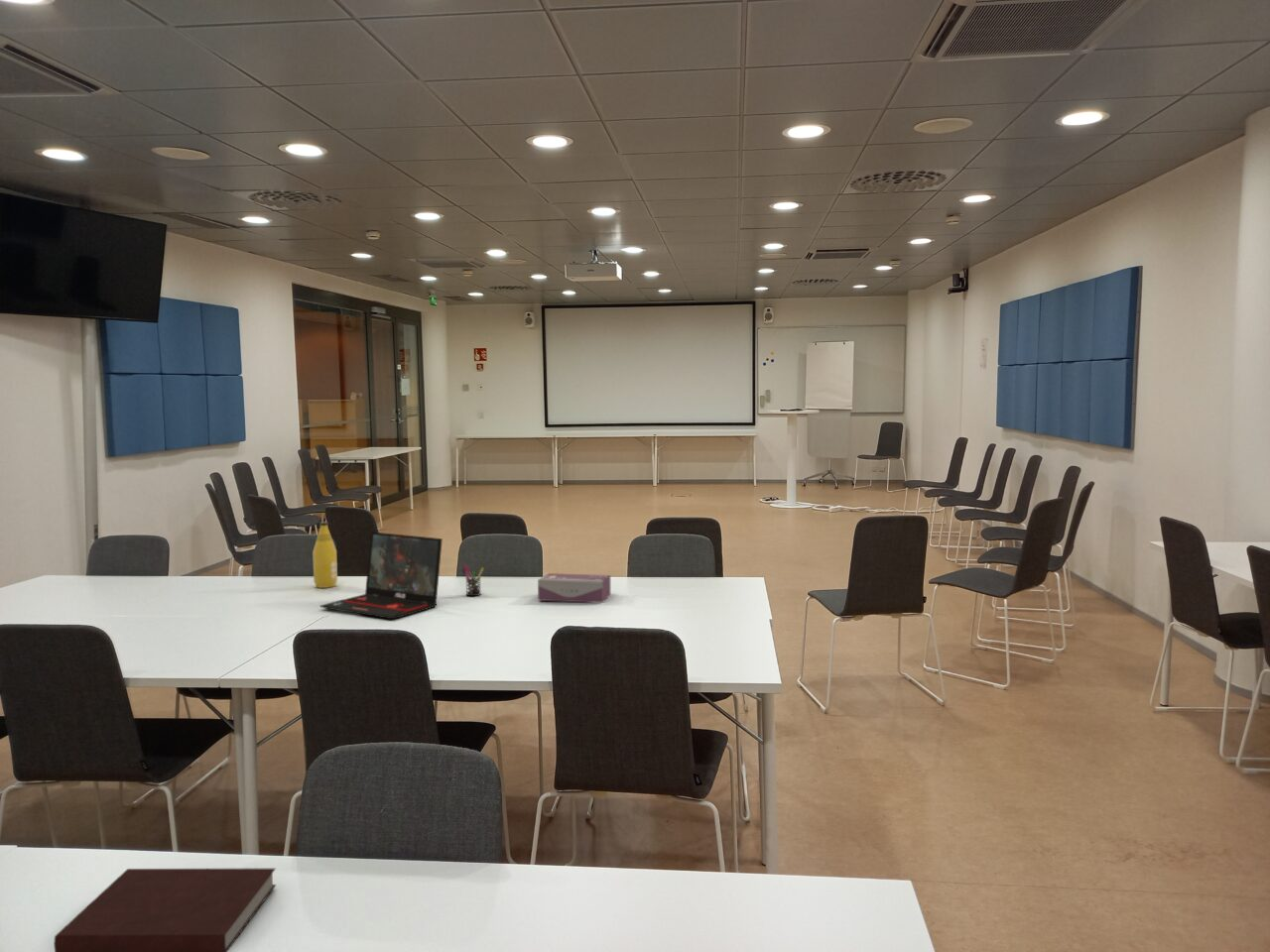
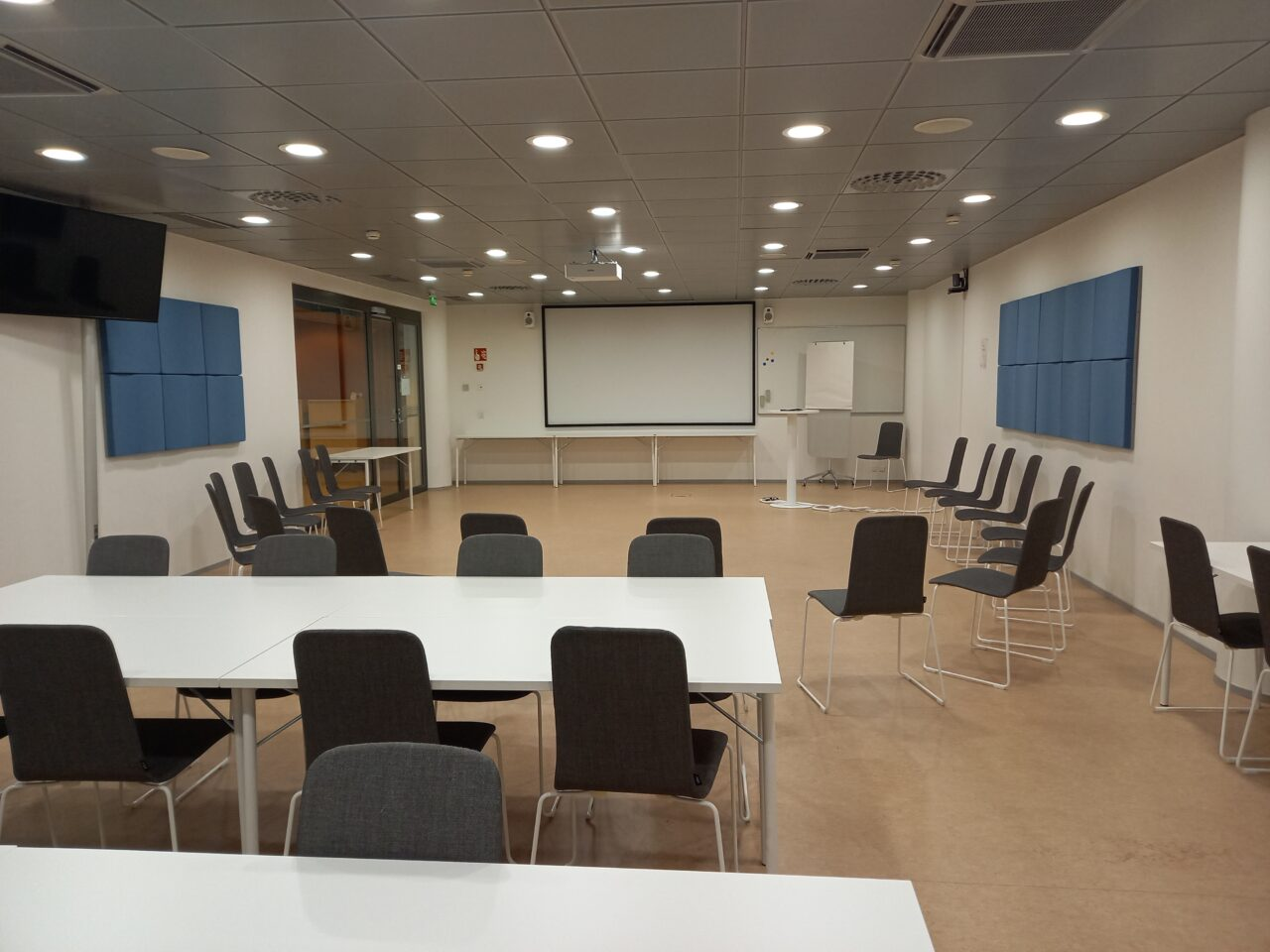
- laptop (381, 573)
- bottle (324, 554)
- pen holder (472, 580)
- tissue box (574, 587)
- notebook (173, 908)
